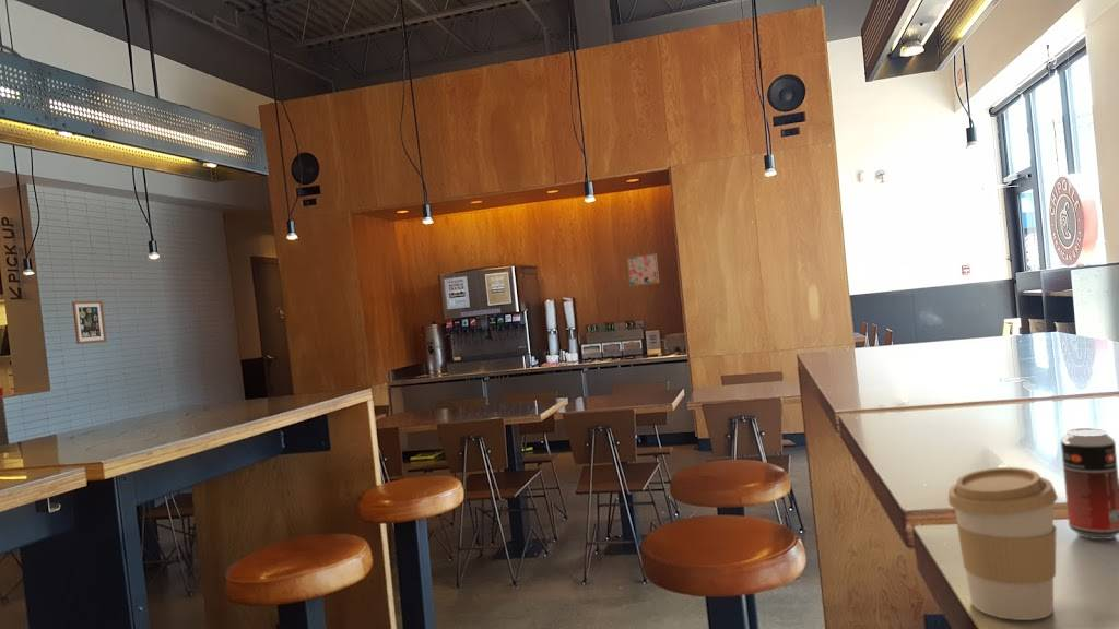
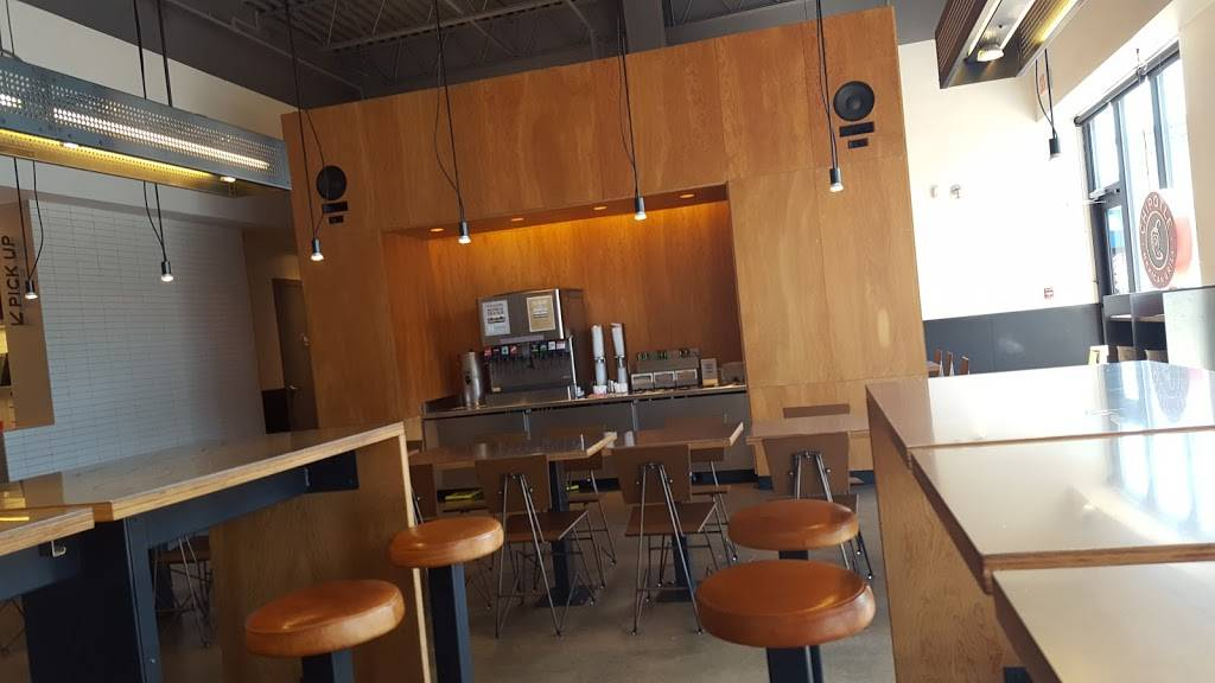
- coffee cup (1004, 539)
- wall art (90, 321)
- wall art (643, 270)
- beverage can (1091, 483)
